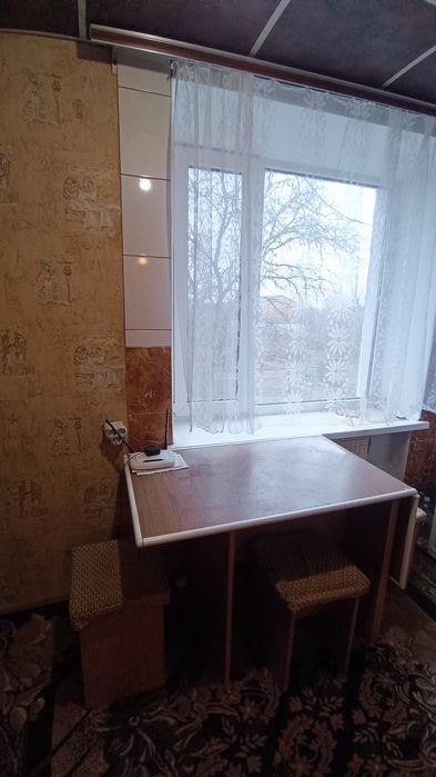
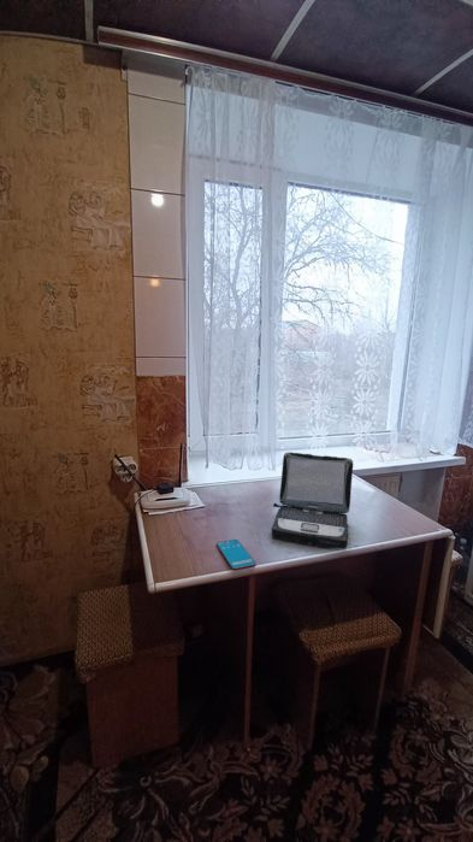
+ laptop (312, 494)
+ smartphone (235, 553)
